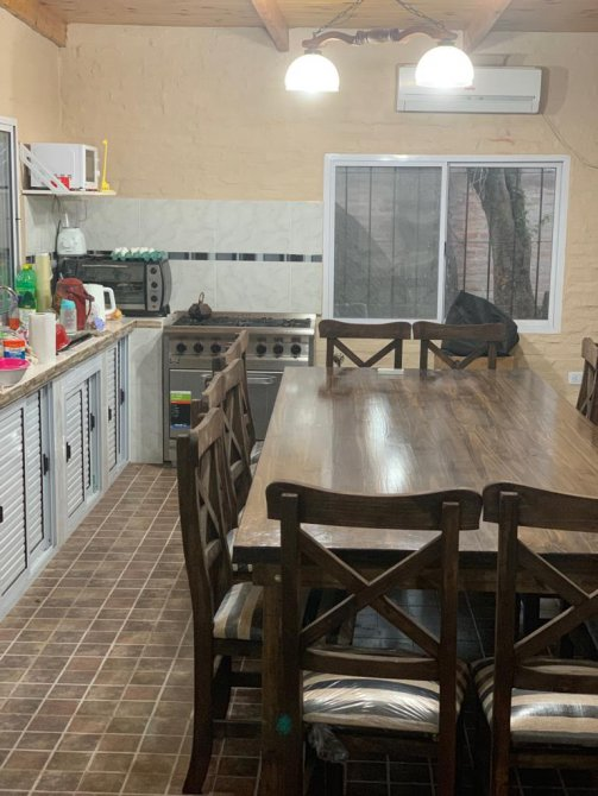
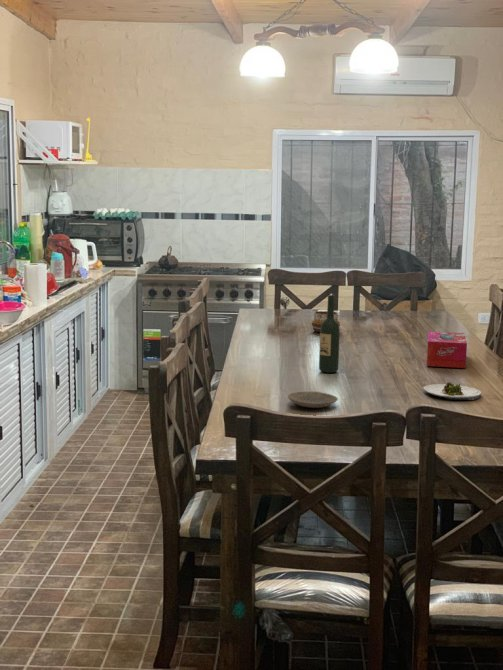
+ decorative bowl (324, 320)
+ tissue box (446, 348)
+ plate (312, 401)
+ salad plate (452, 388)
+ wine bottle (329, 333)
